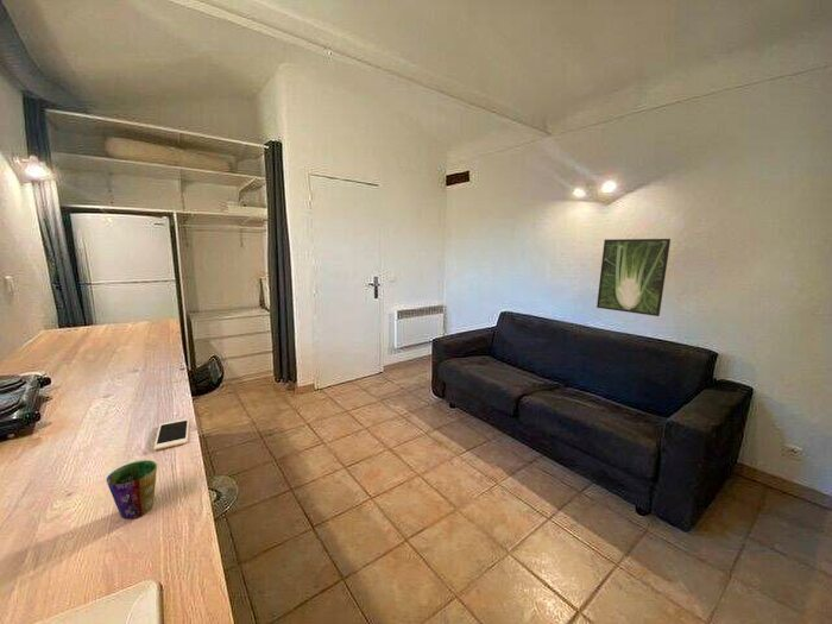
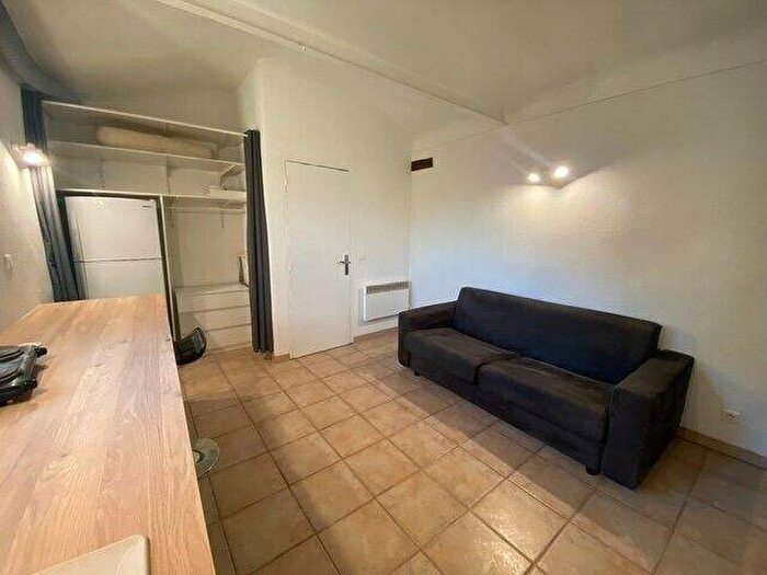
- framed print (630, 276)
- cup (134, 494)
- cell phone (172, 433)
